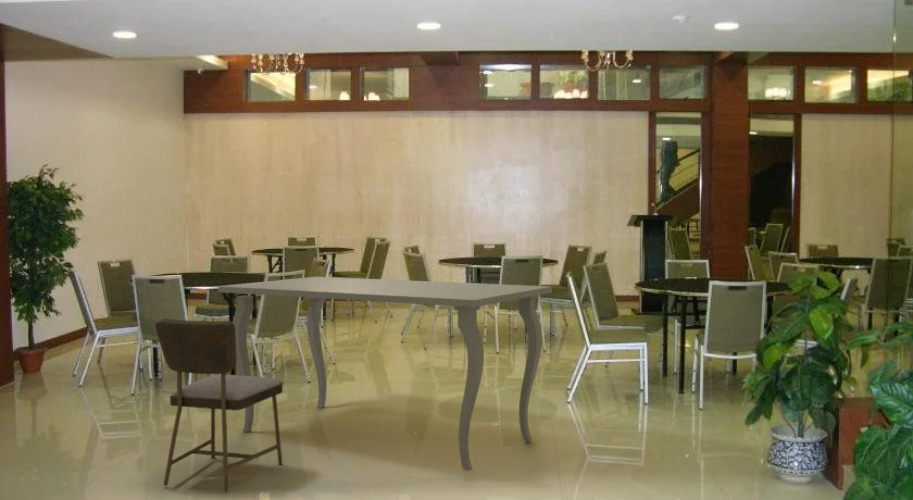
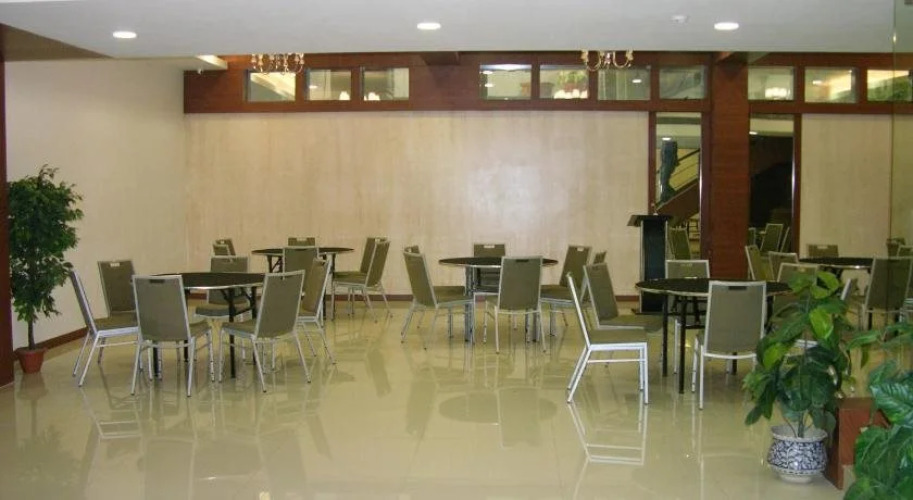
- dining table (325, 371)
- dining chair (222, 394)
